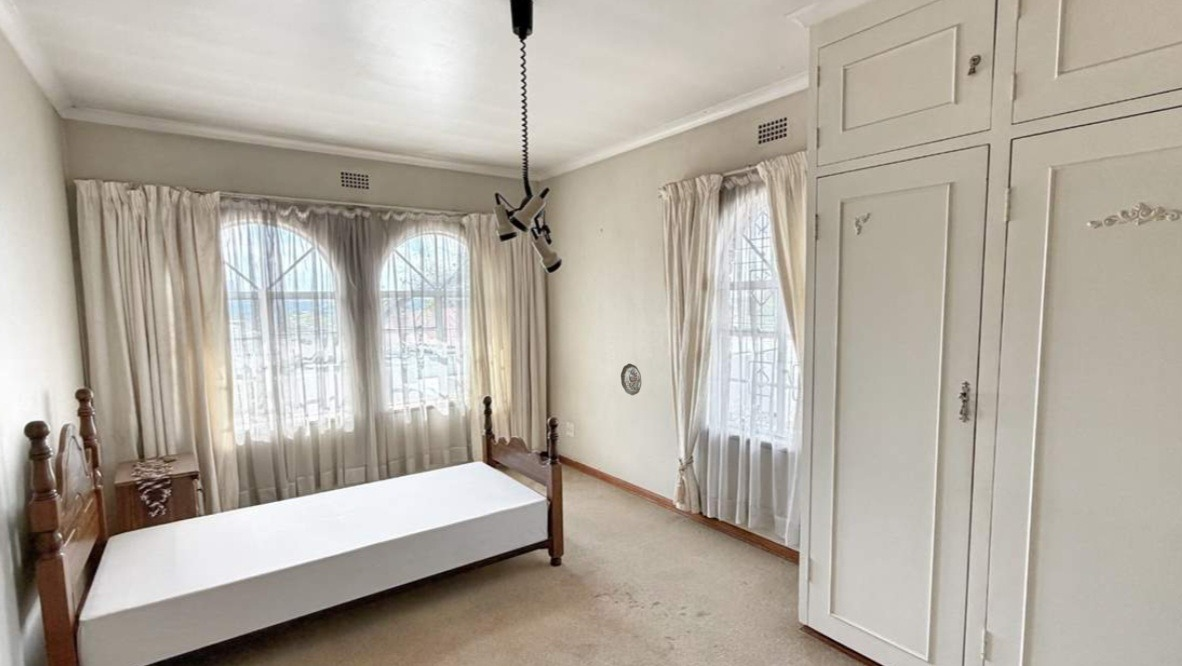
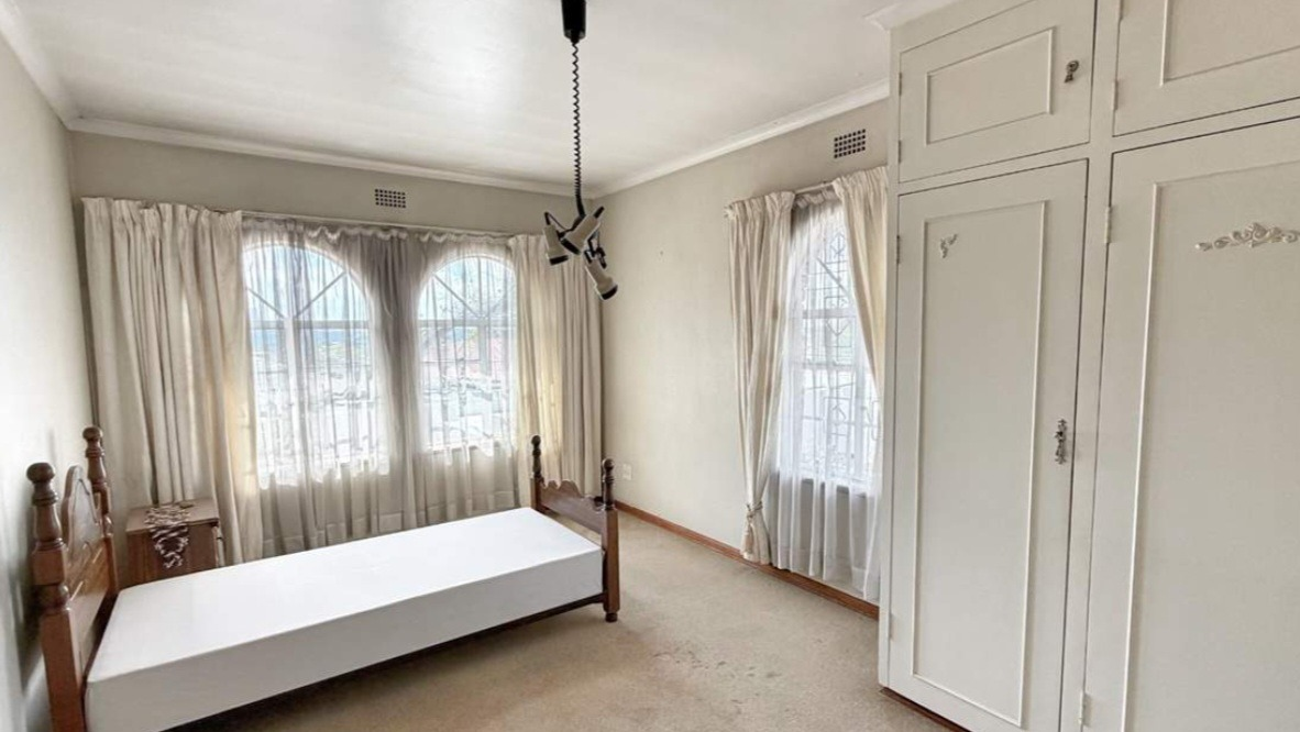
- decorative plate (631, 379)
